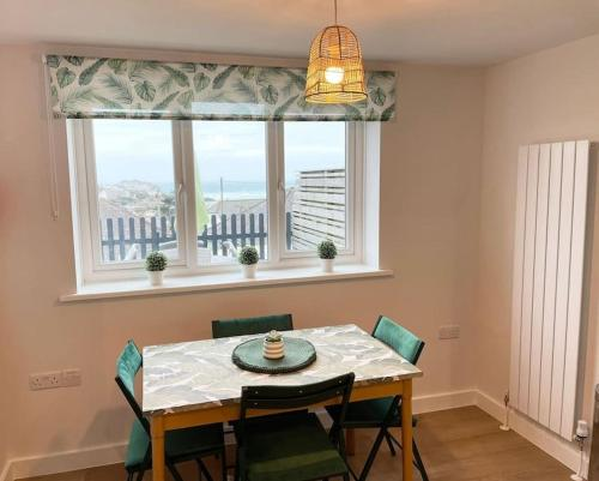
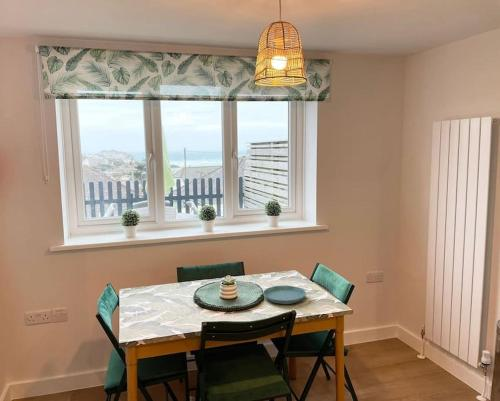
+ saucer (284, 295)
